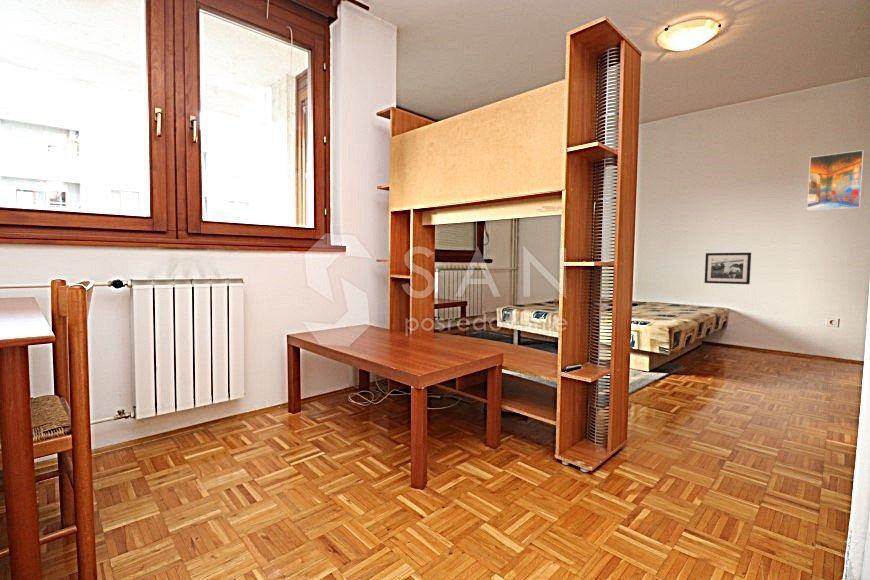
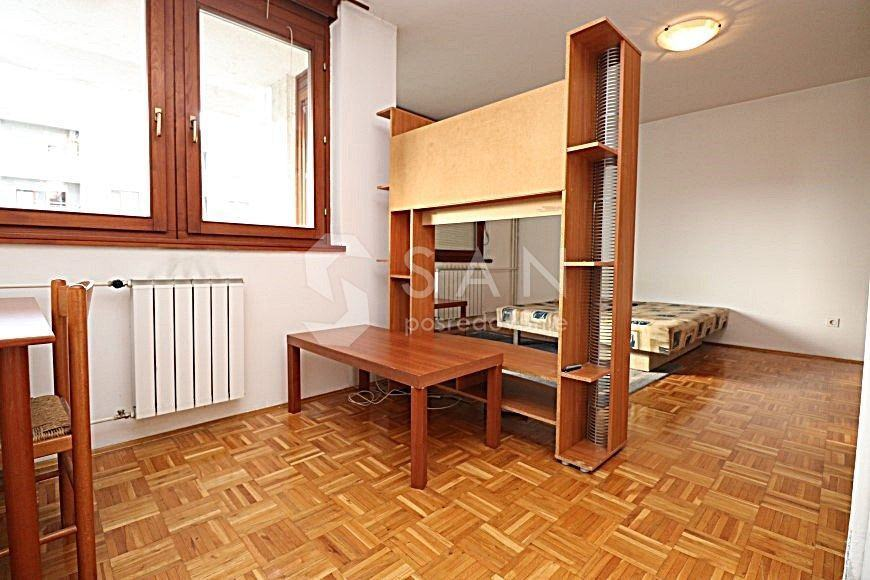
- picture frame (727, 268)
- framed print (834, 181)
